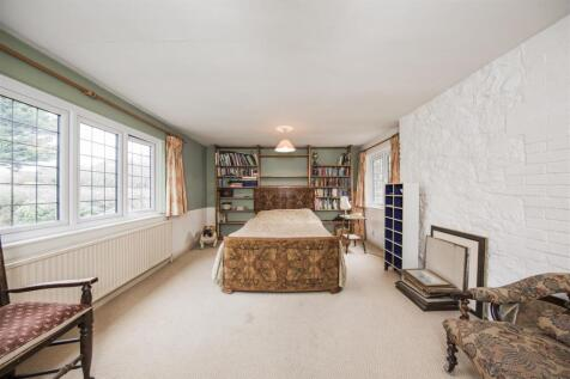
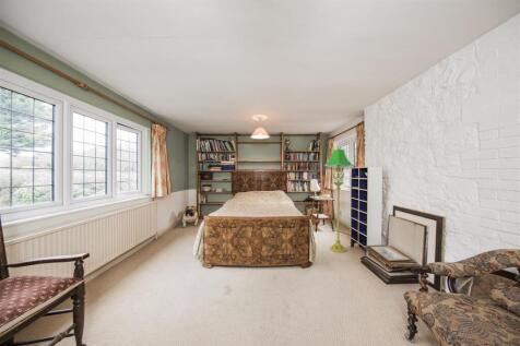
+ floor lamp (338, 198)
